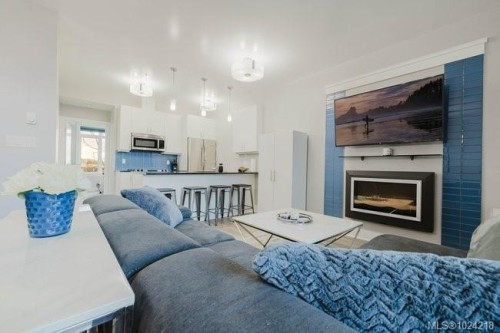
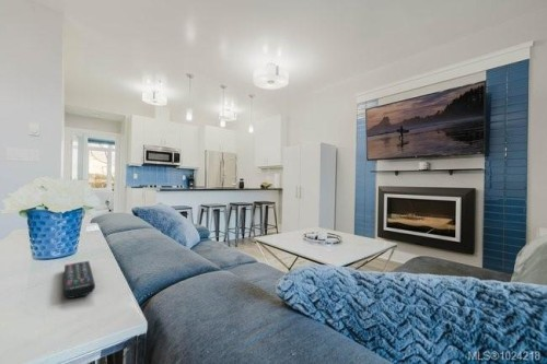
+ remote control (78, 277)
